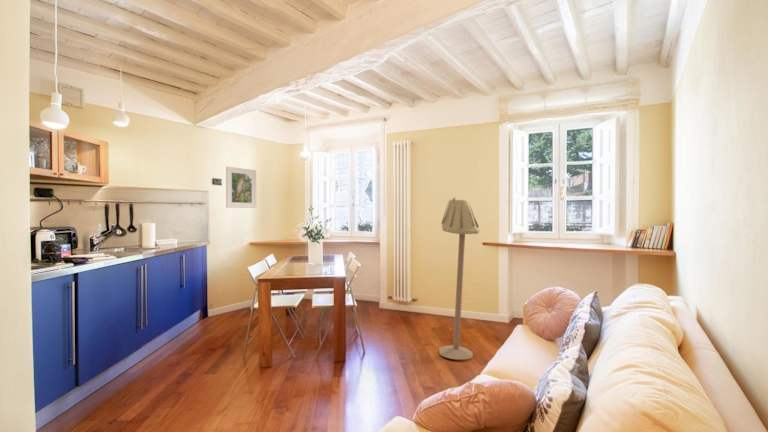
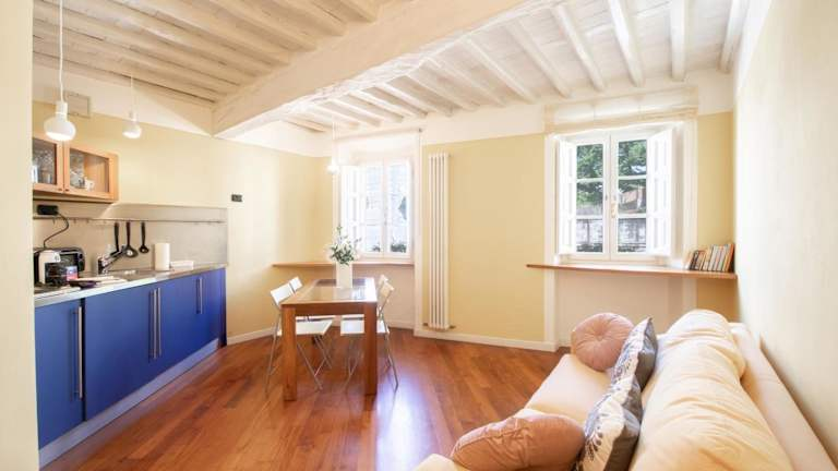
- floor lamp (459, 274)
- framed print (241, 188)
